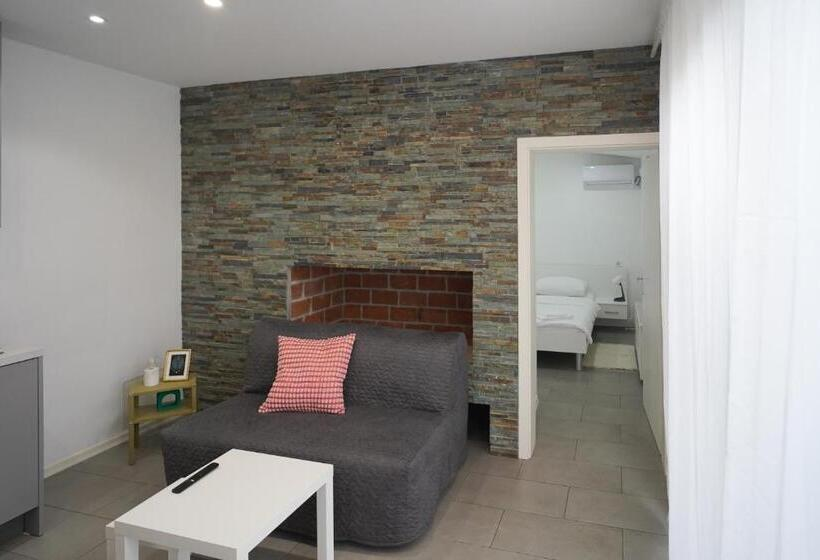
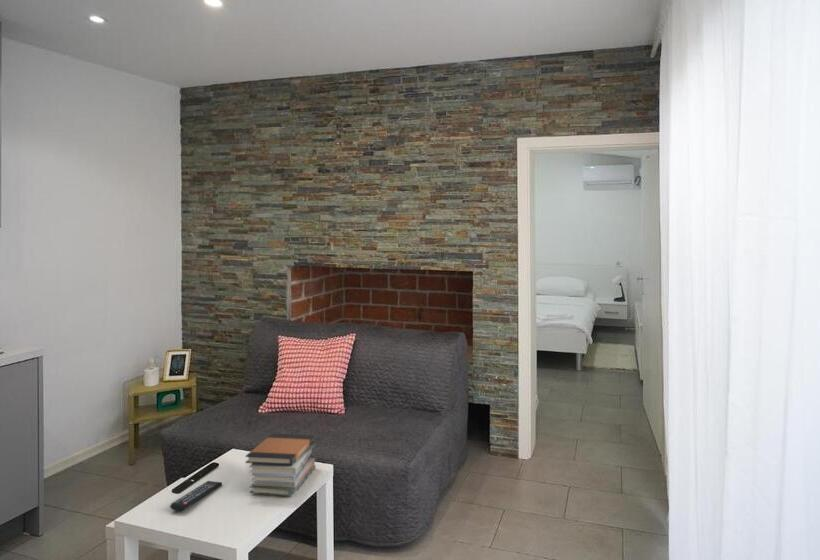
+ book stack (282, 463)
+ remote control (197, 494)
